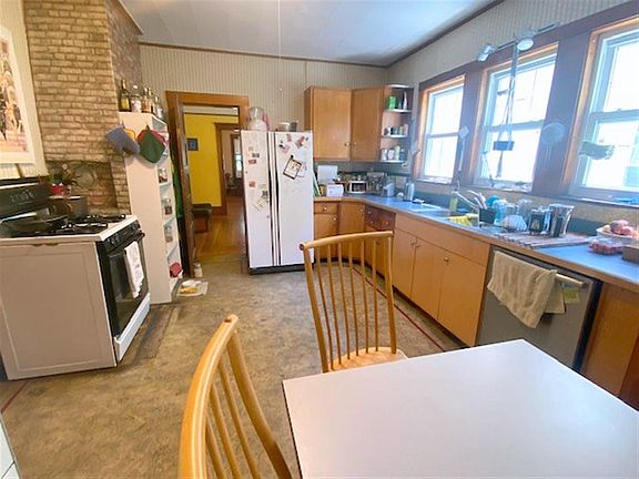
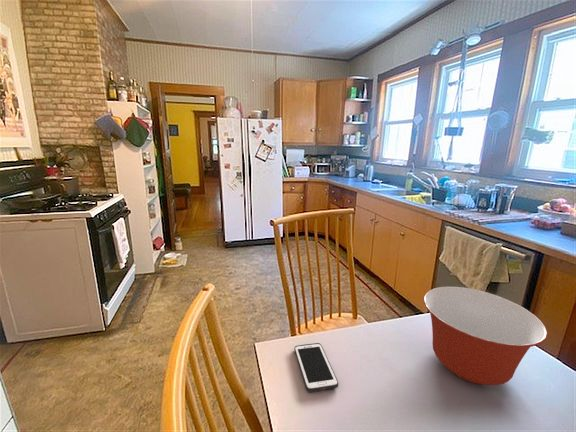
+ mixing bowl (473, 338)
+ cell phone (314, 365)
